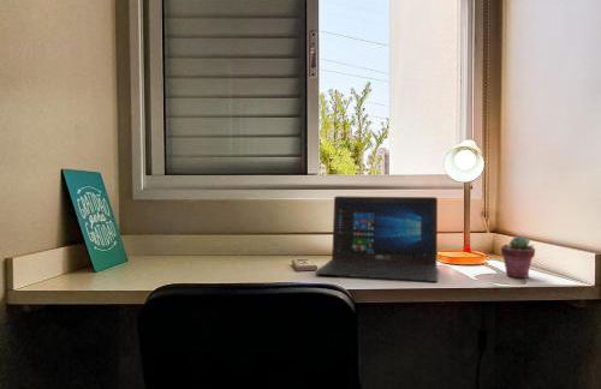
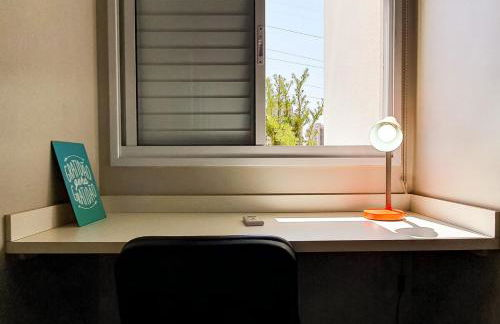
- laptop (379, 234)
- potted succulent (517, 255)
